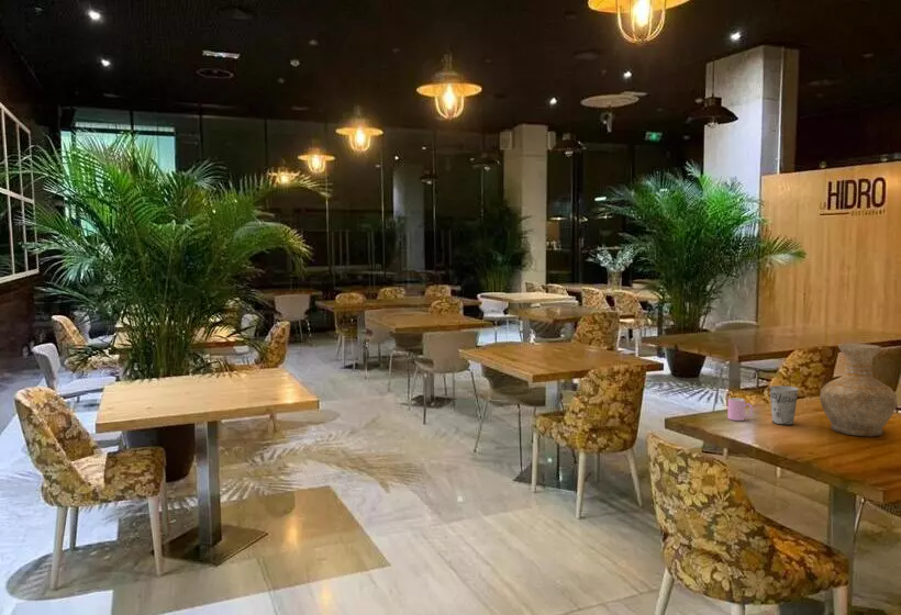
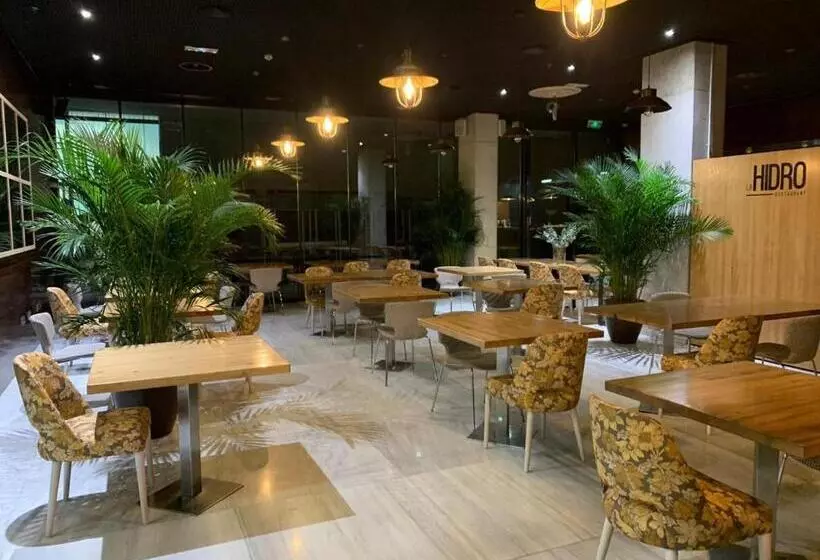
- cup (782, 405)
- cup (739, 409)
- vase (857, 388)
